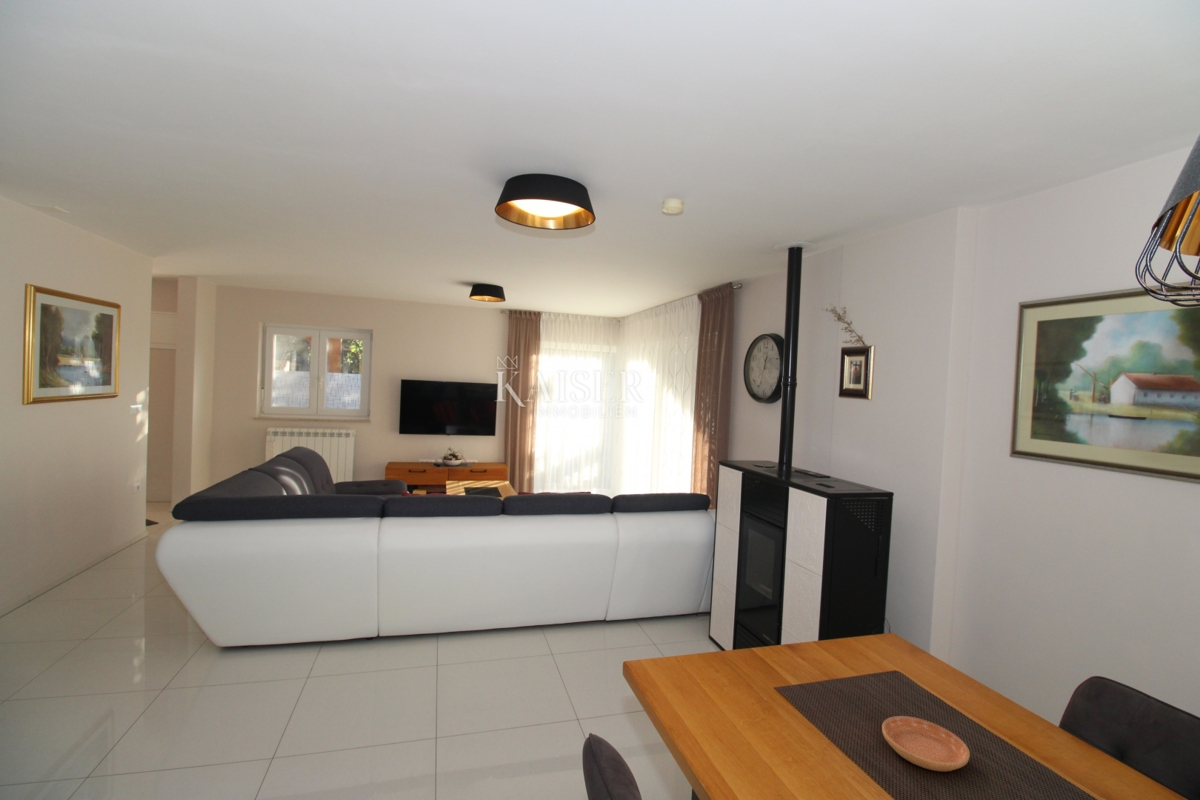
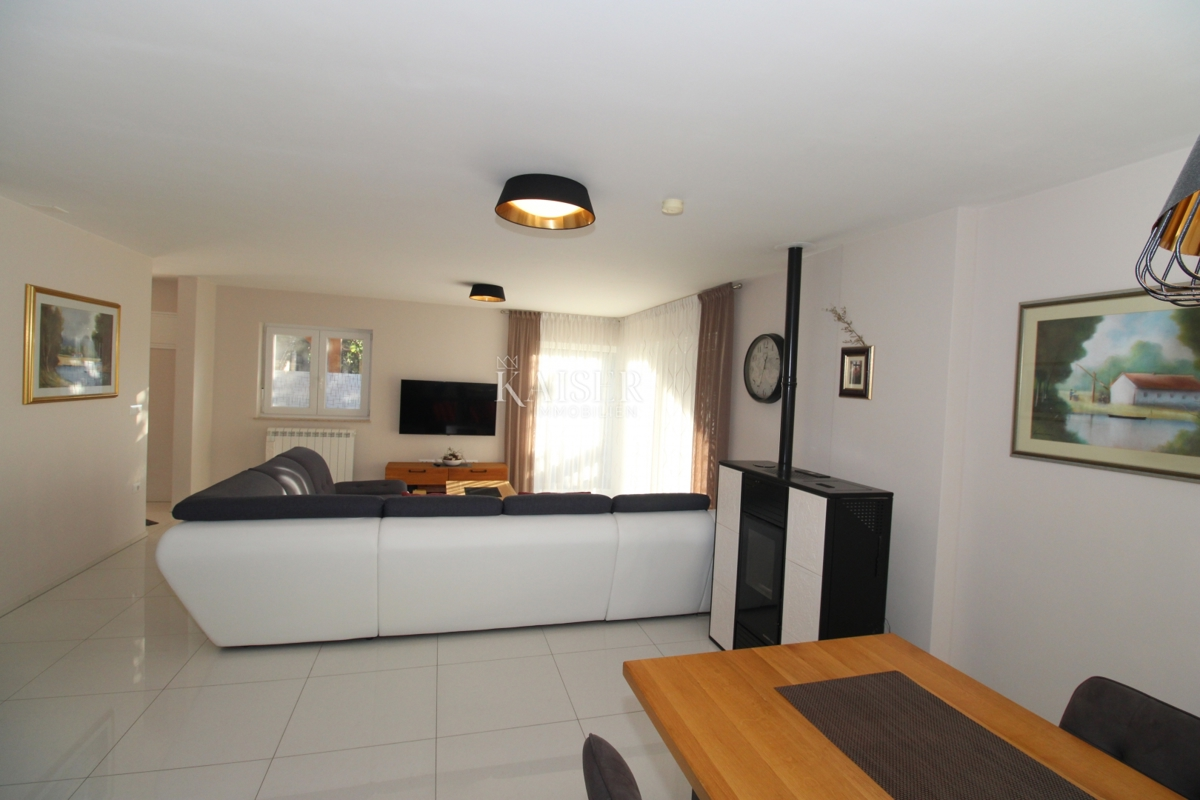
- saucer (924, 744)
